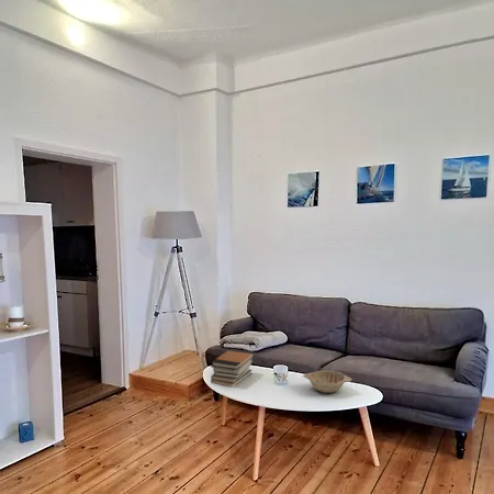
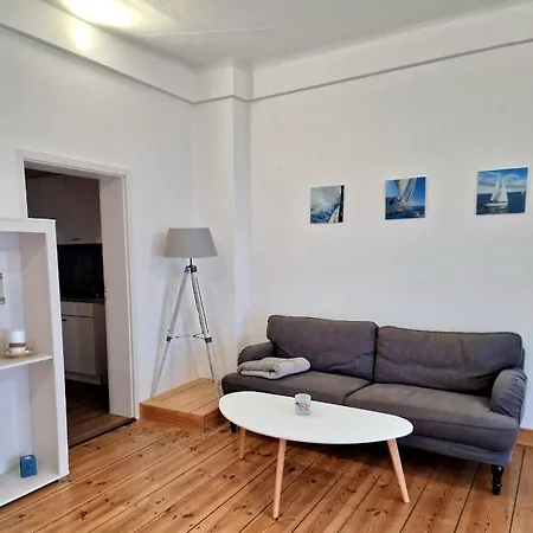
- decorative bowl (326, 382)
- book stack (233, 367)
